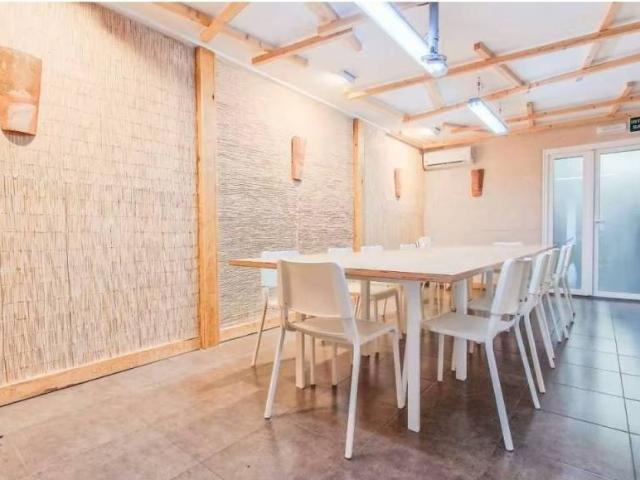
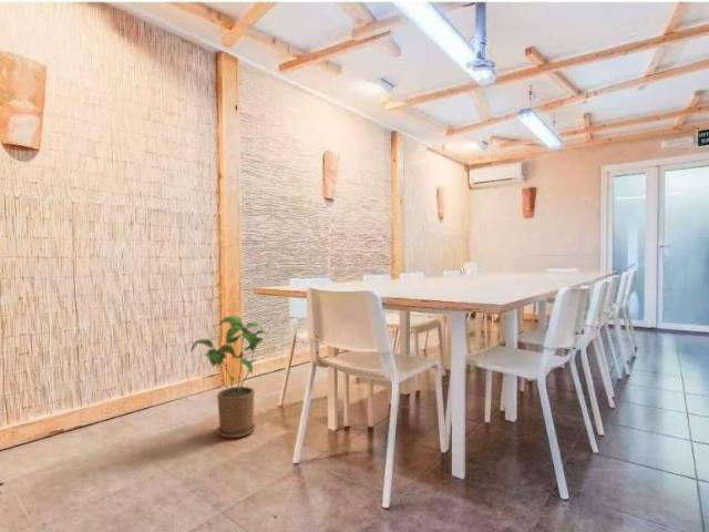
+ house plant (229, 375)
